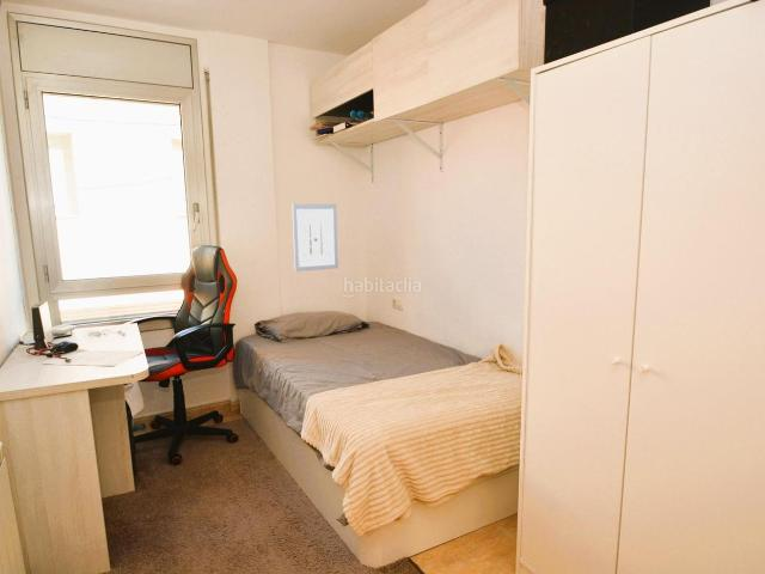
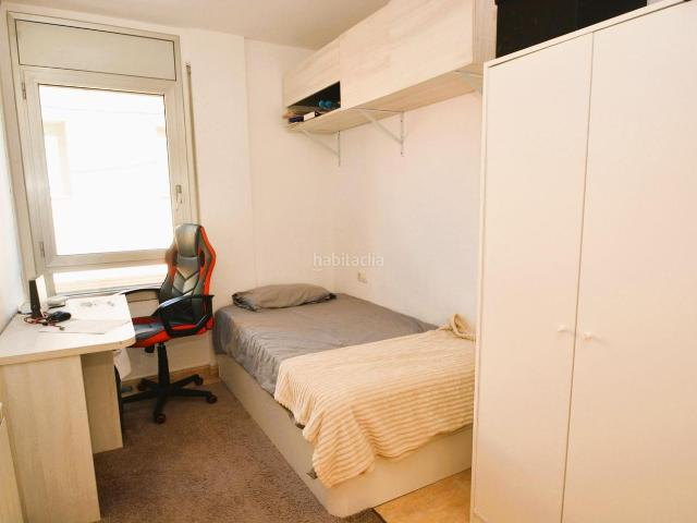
- wall art (316, 237)
